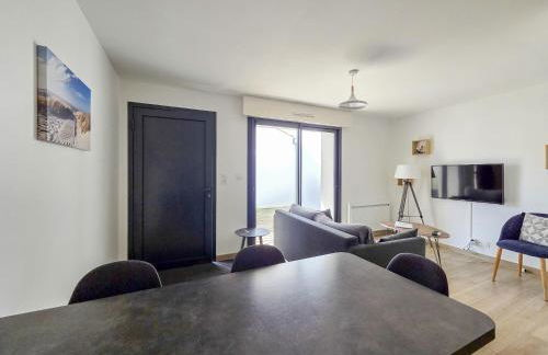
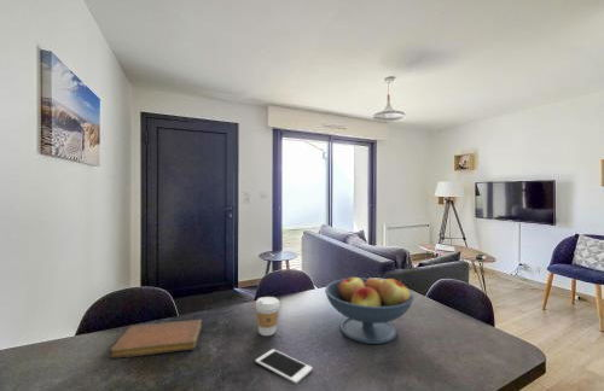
+ cell phone (283, 364)
+ coffee cup (267, 315)
+ notebook (161, 335)
+ fruit bowl (367, 303)
